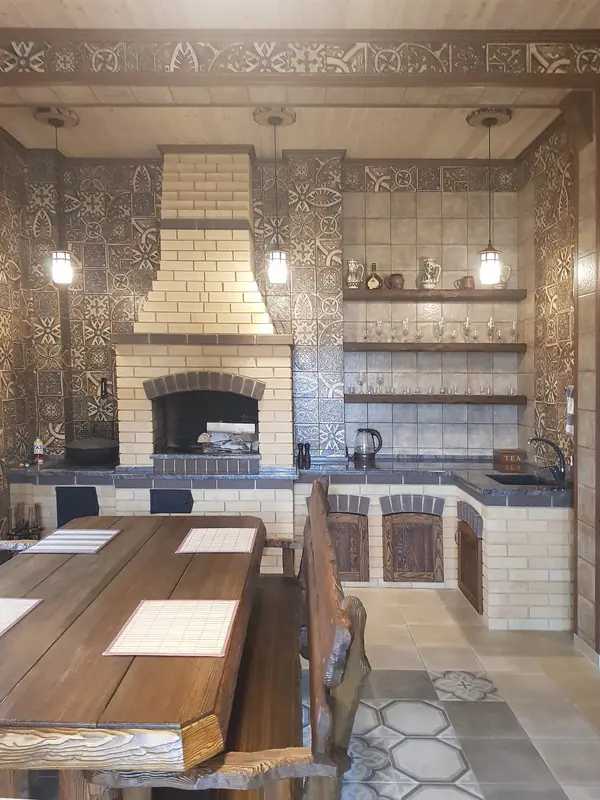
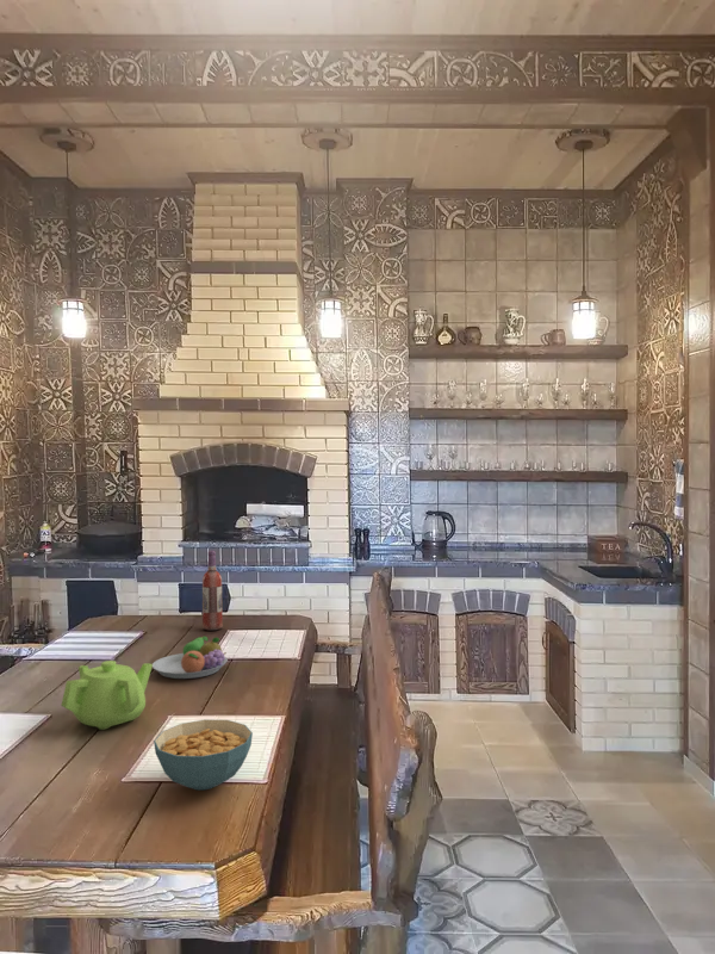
+ teapot (110, 690)
+ wine bottle (212, 589)
+ fruit bowl (192, 653)
+ cereal bowl (204, 760)
